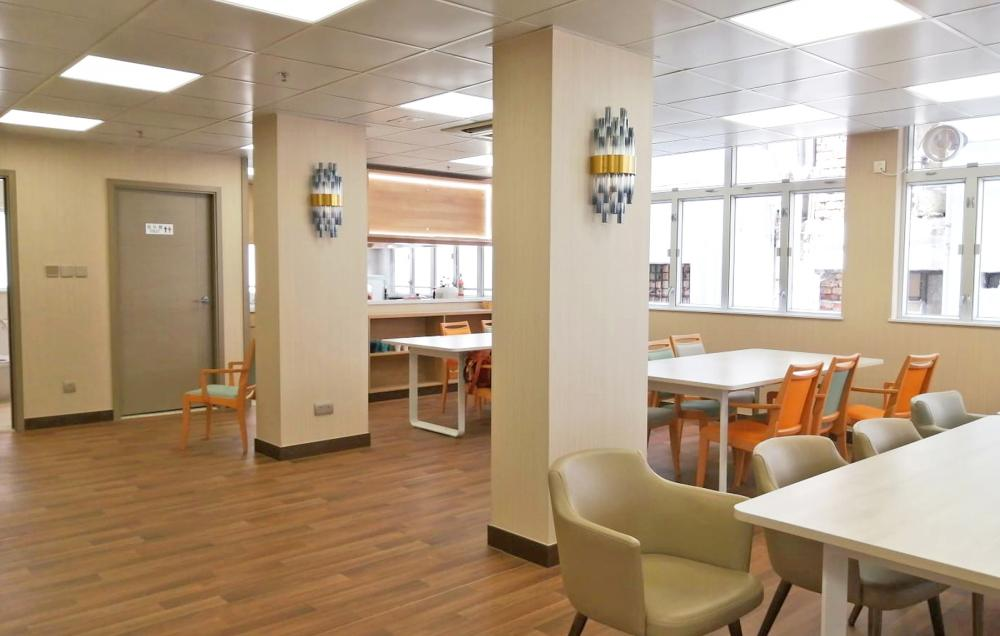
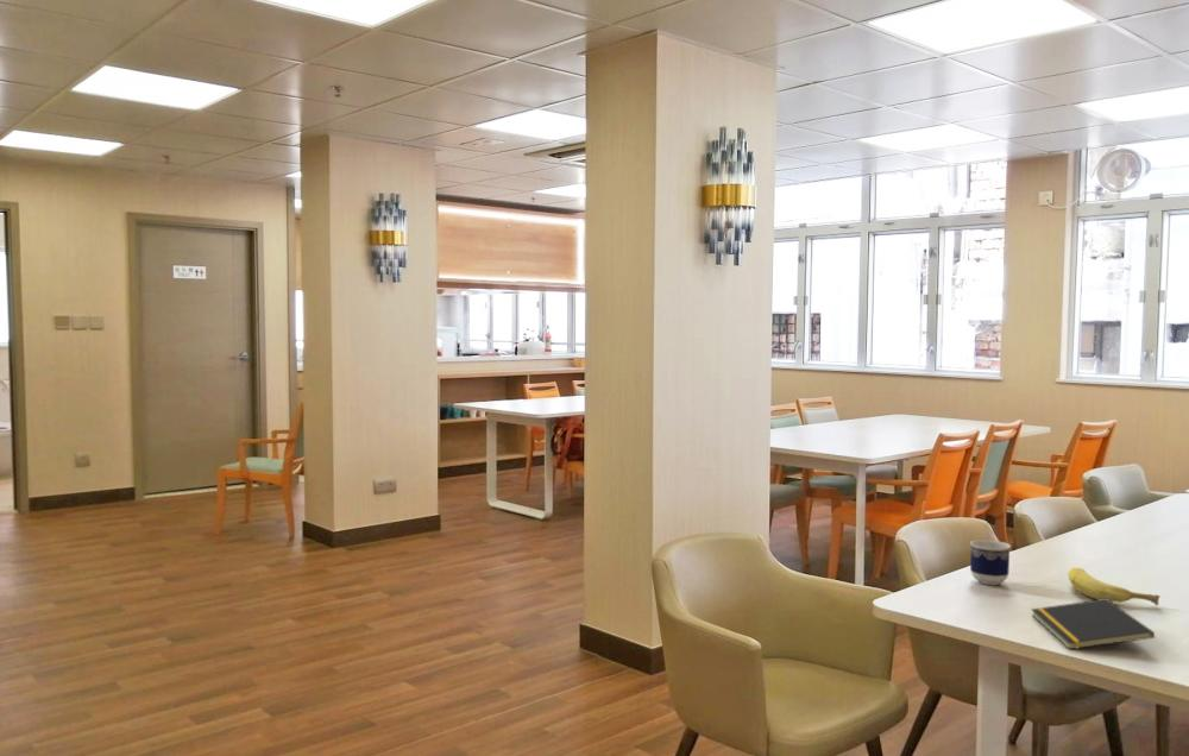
+ notepad (1088, 622)
+ fruit (1111, 586)
+ cup (992, 561)
